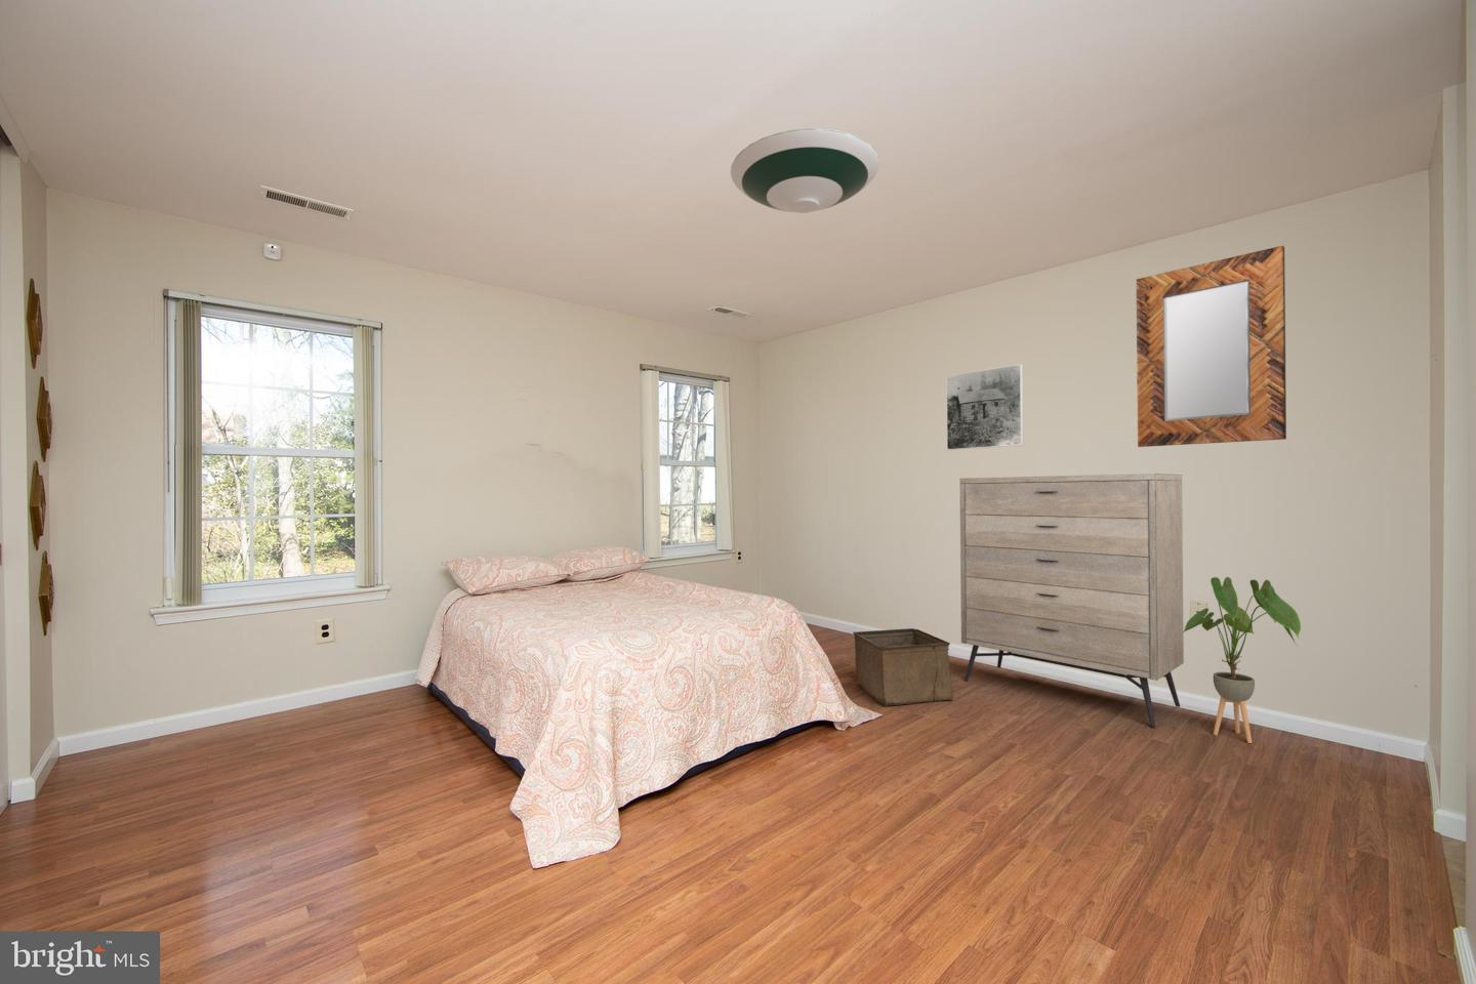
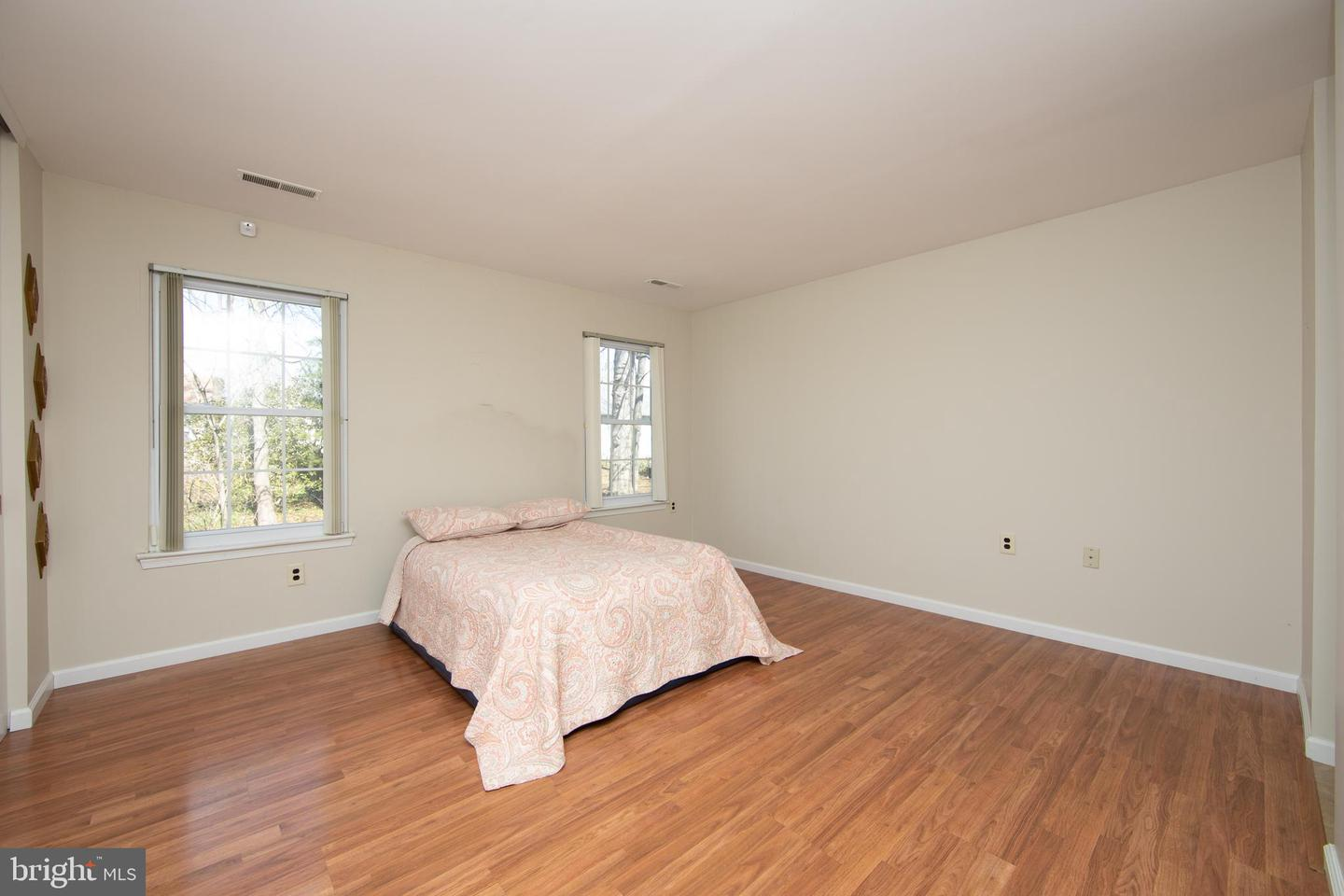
- dresser (1064, 584)
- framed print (983, 409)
- house plant (1241, 656)
- home mirror (1206, 354)
- storage bin (901, 664)
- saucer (804, 189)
